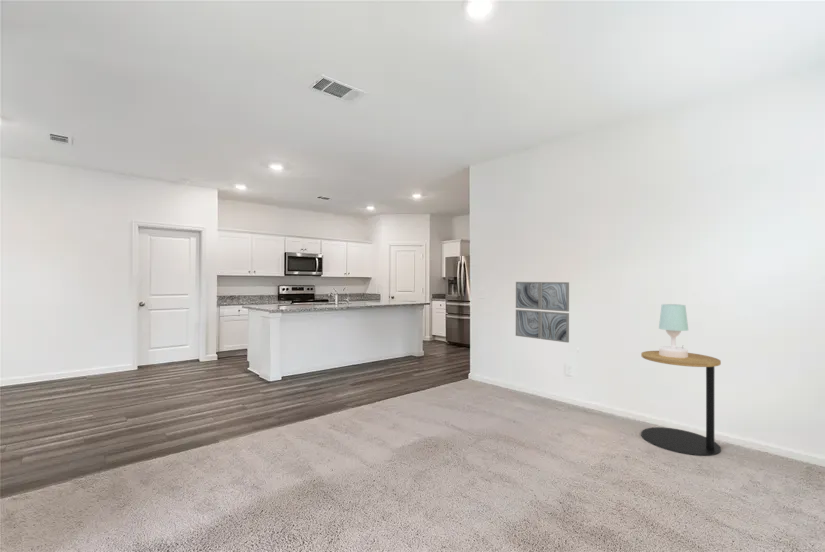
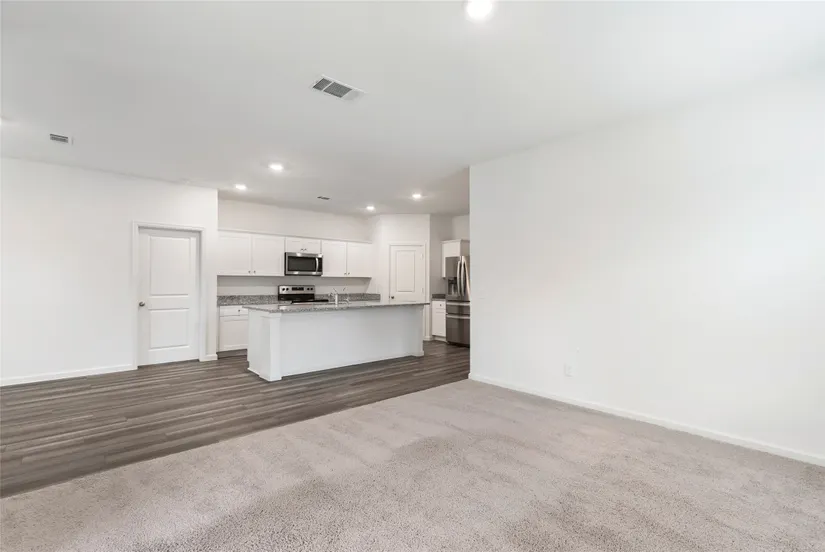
- side table (706, 398)
- table lamp (673, 329)
- wall art (540, 309)
